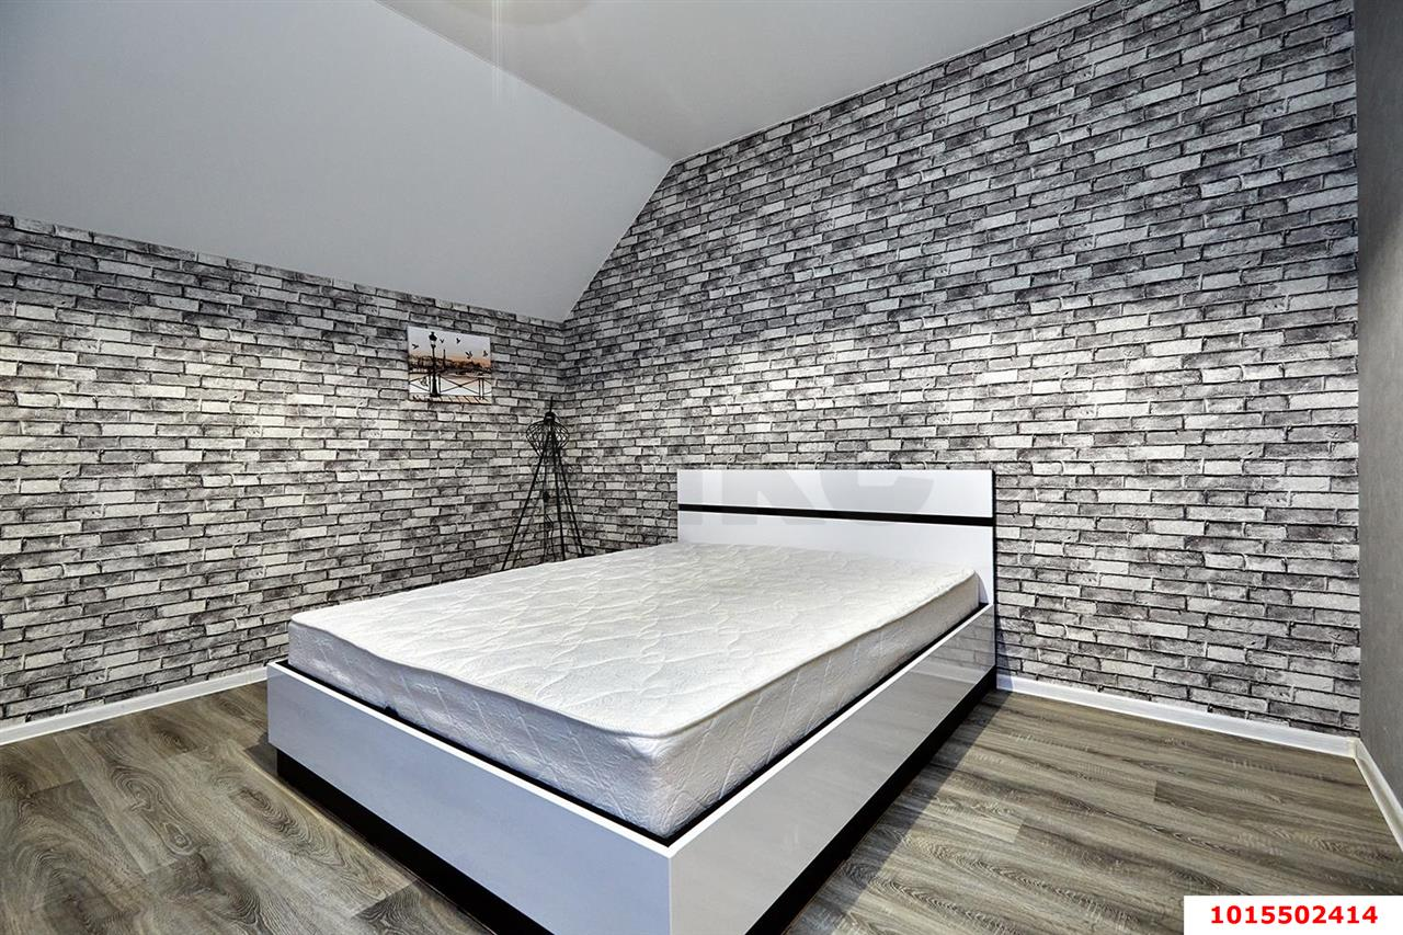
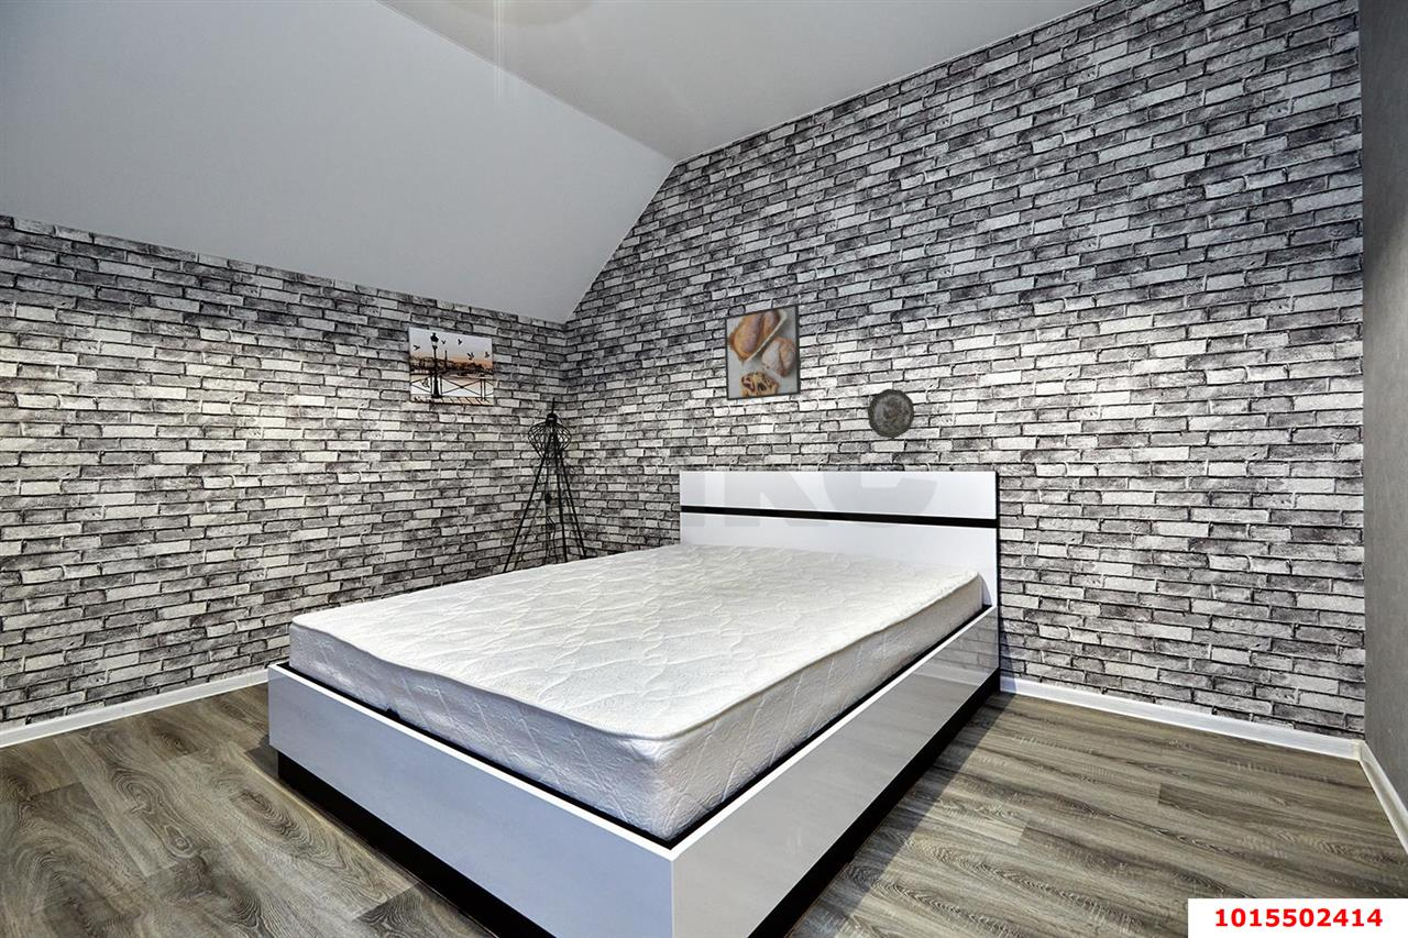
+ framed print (760, 354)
+ decorative plate (891, 413)
